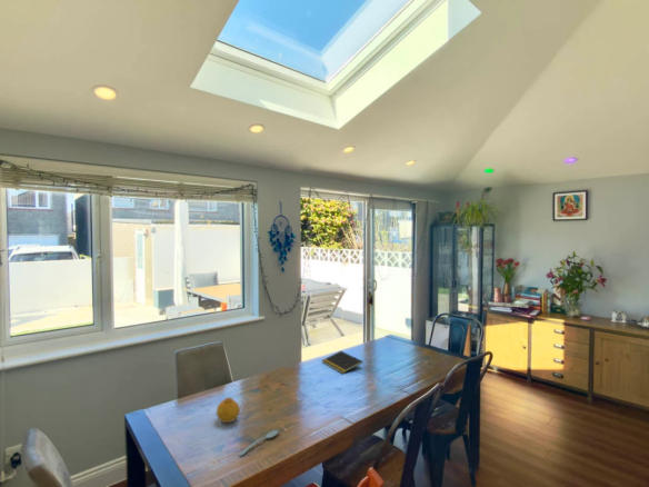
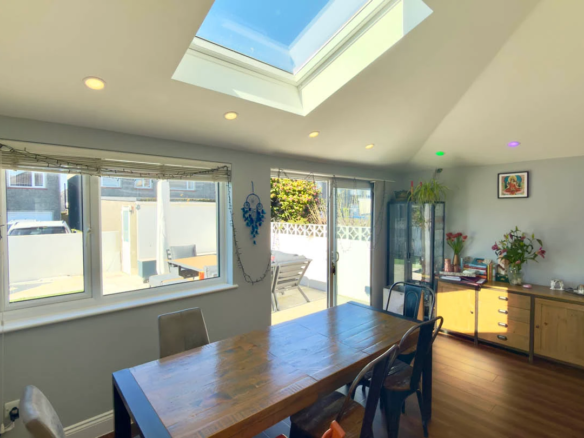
- spoon (259, 440)
- notepad (341, 361)
- fruit (228, 409)
